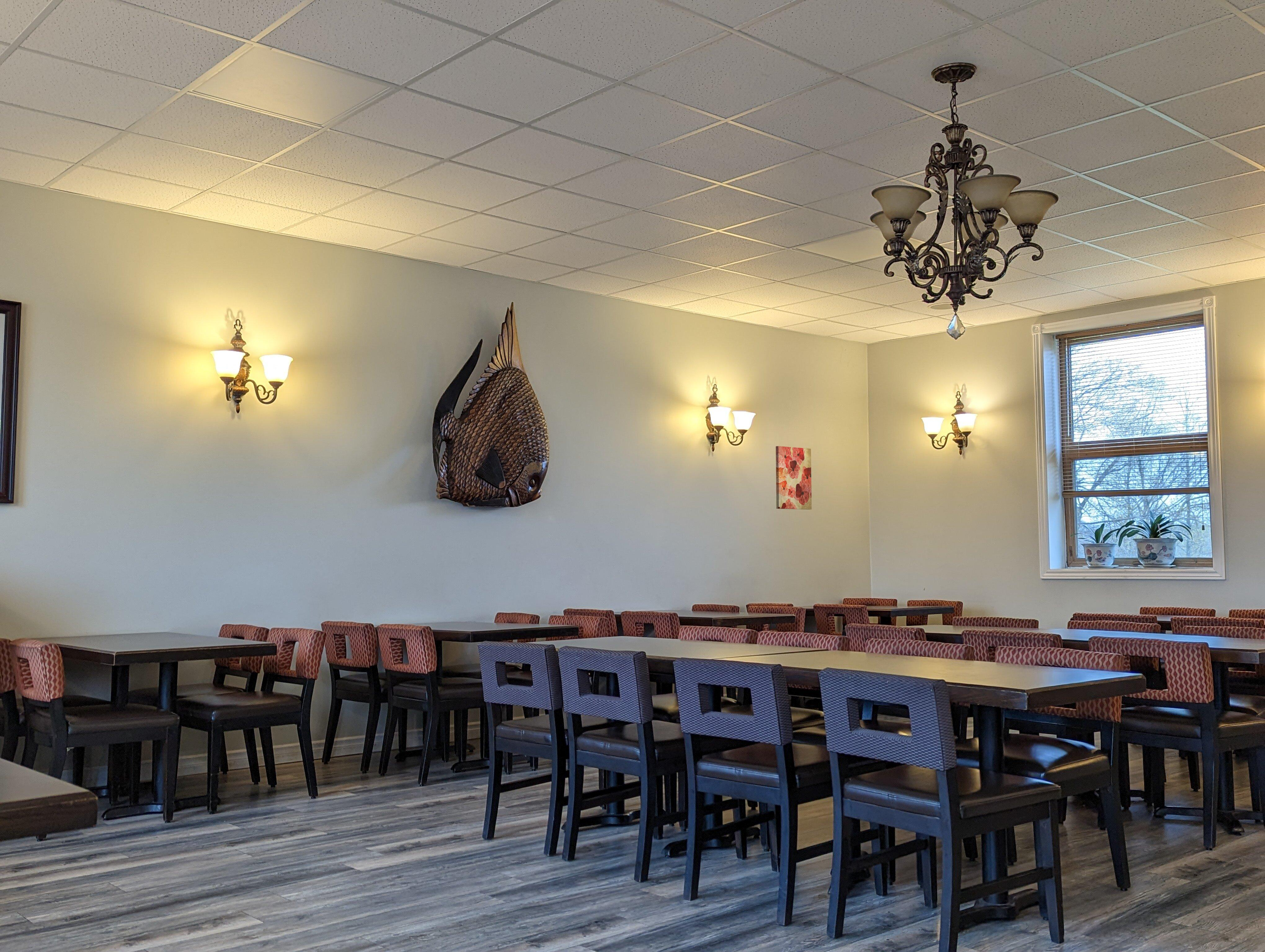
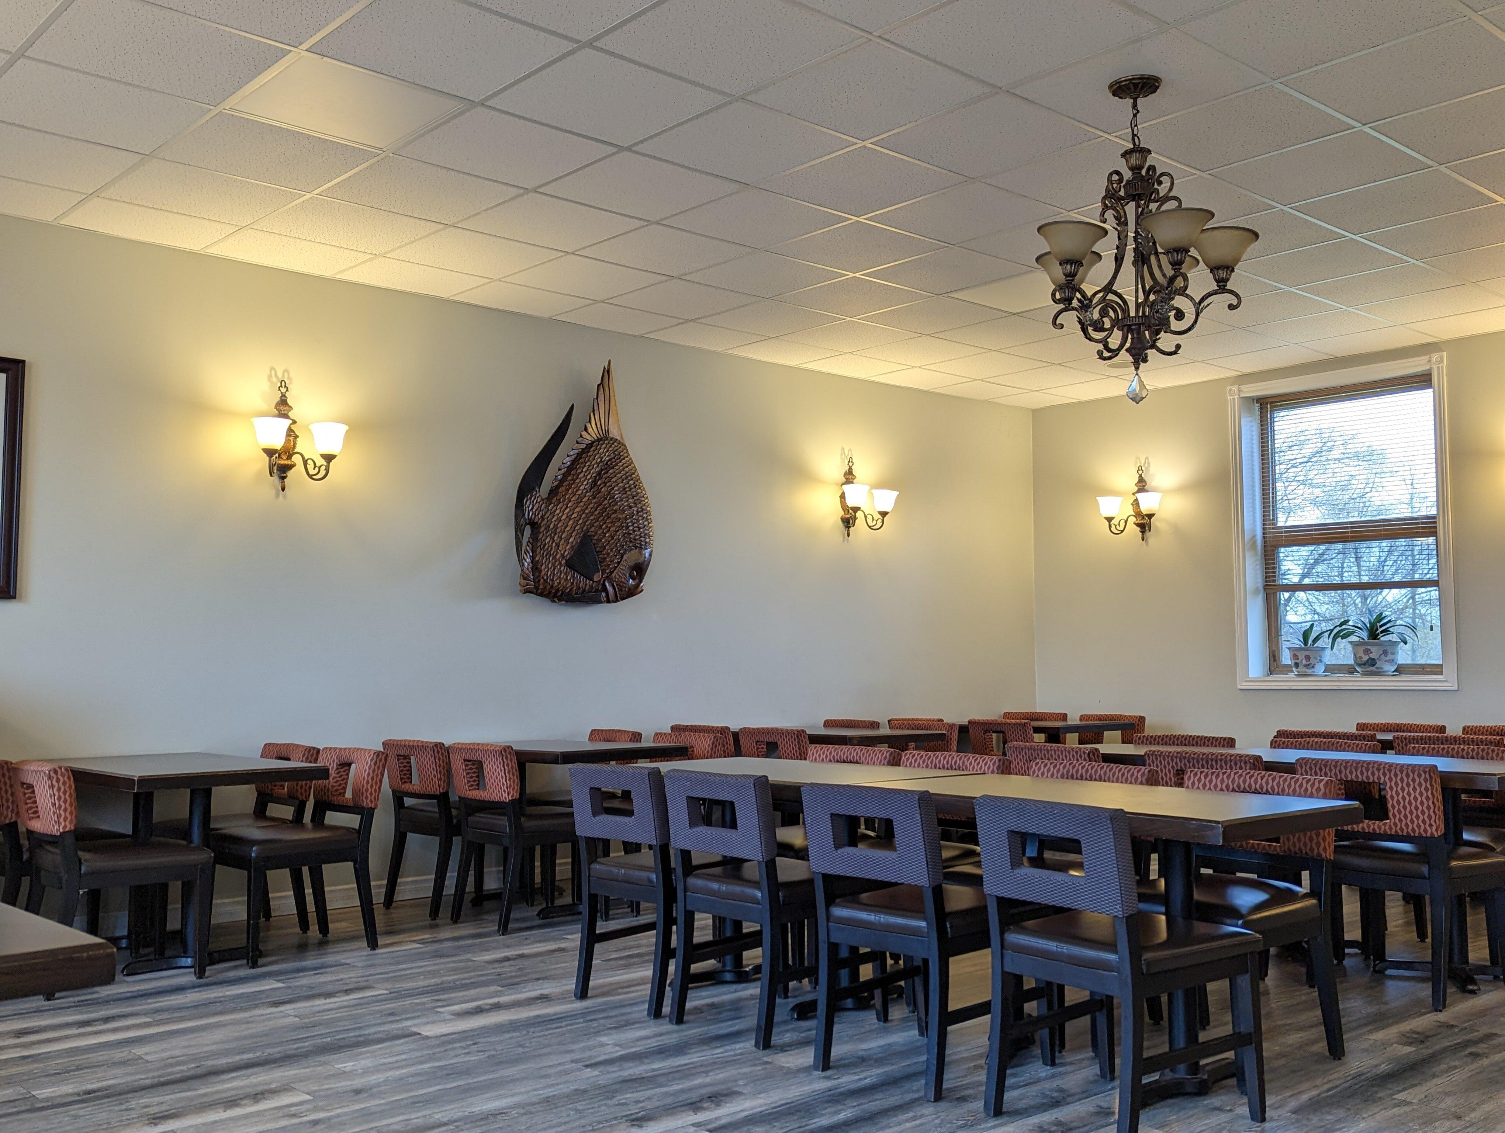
- wall art (794, 478)
